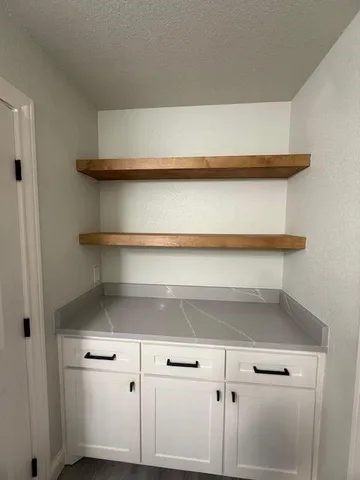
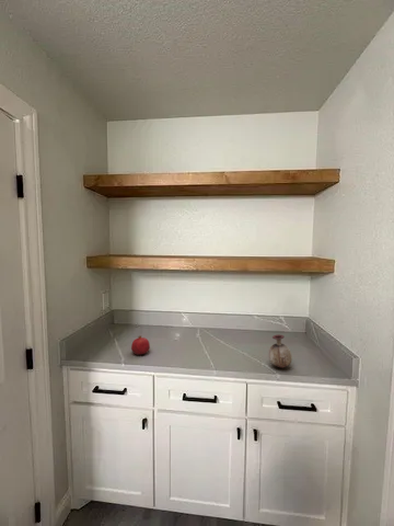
+ vase (280, 351)
+ fruit (140, 344)
